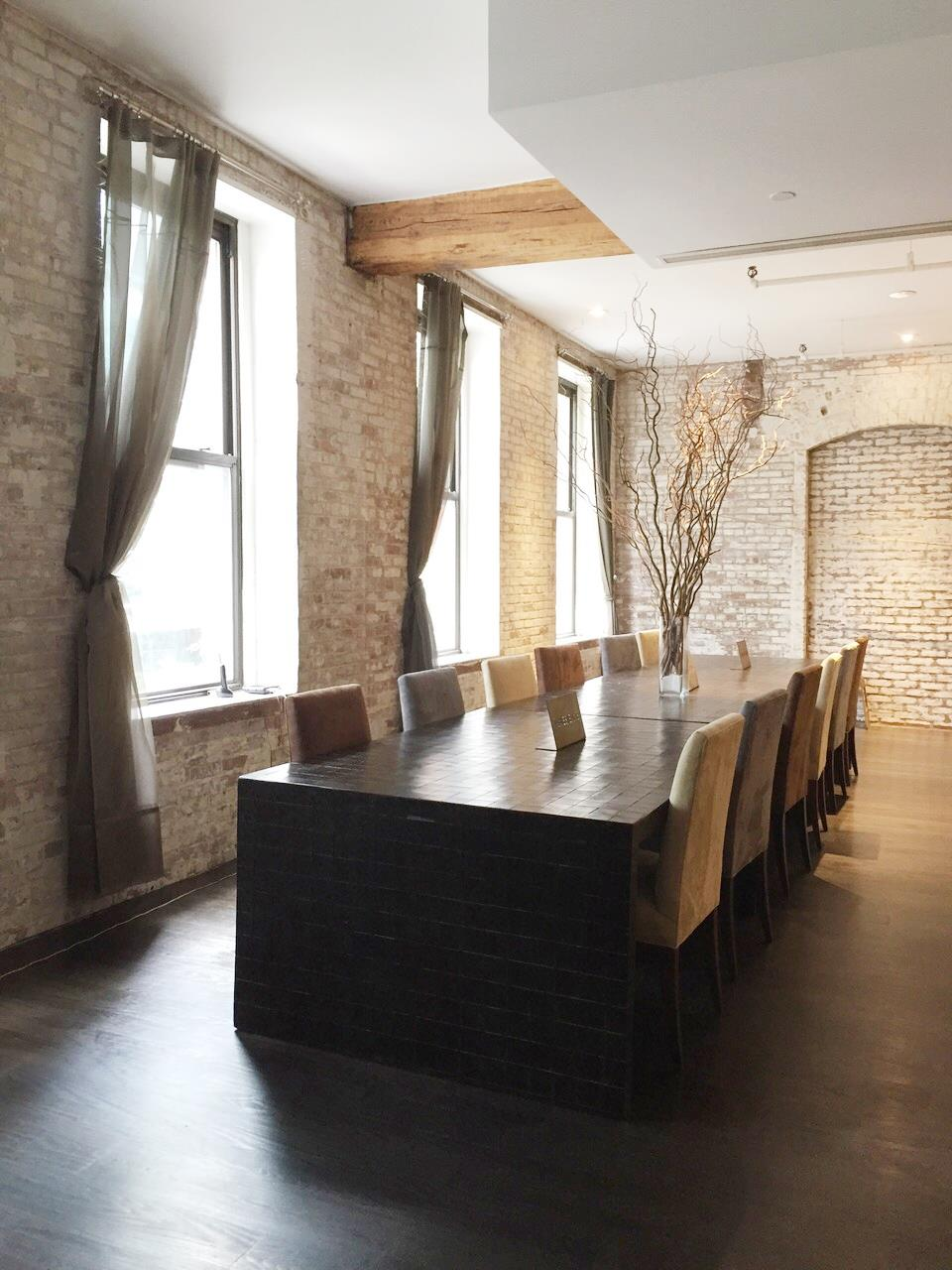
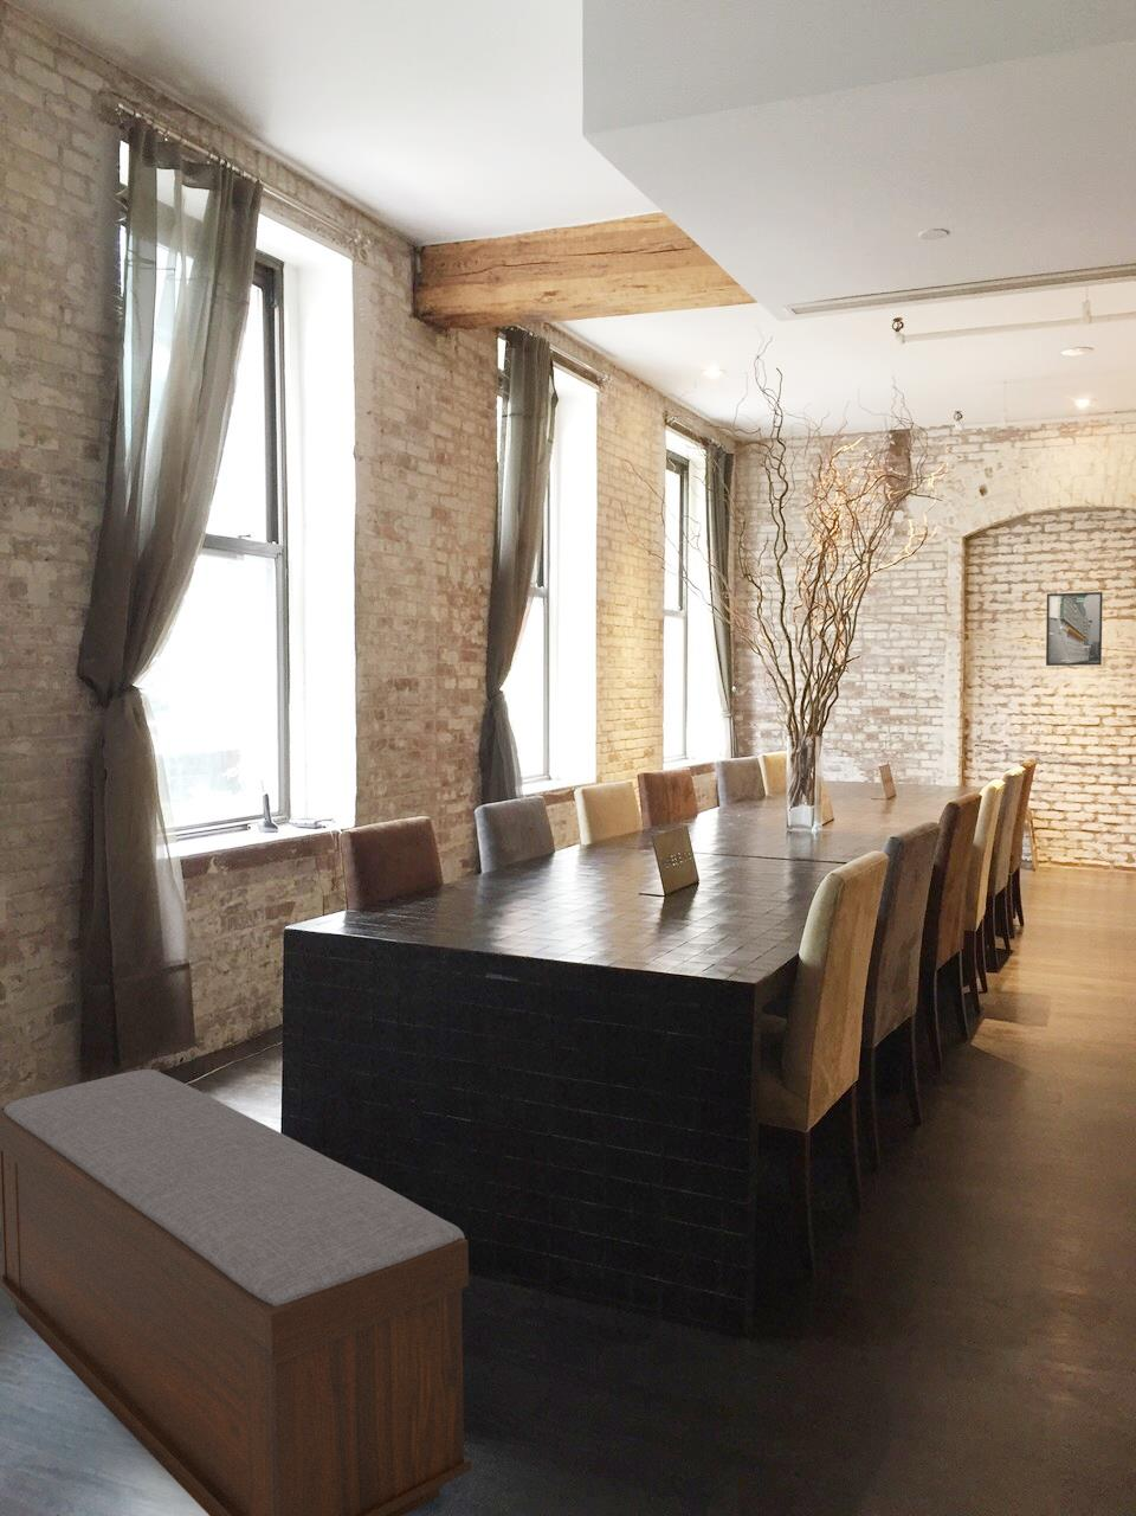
+ bench (203, 1269)
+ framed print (1073, 629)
